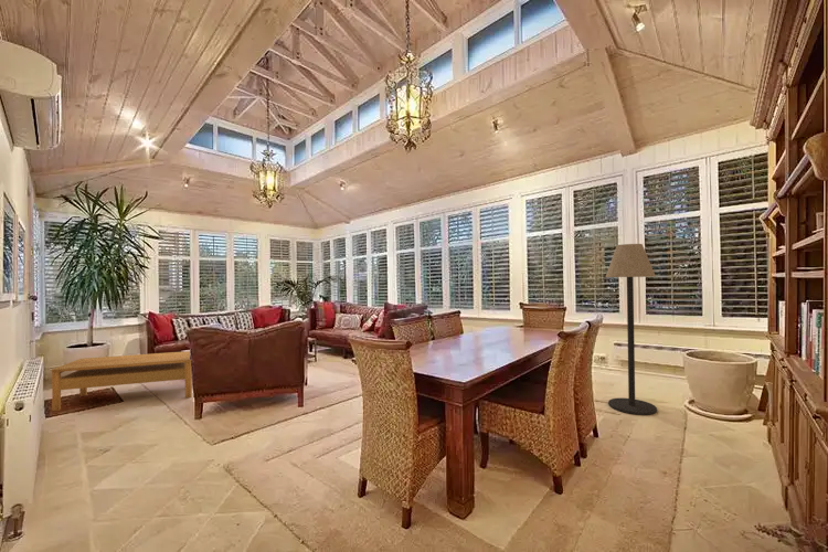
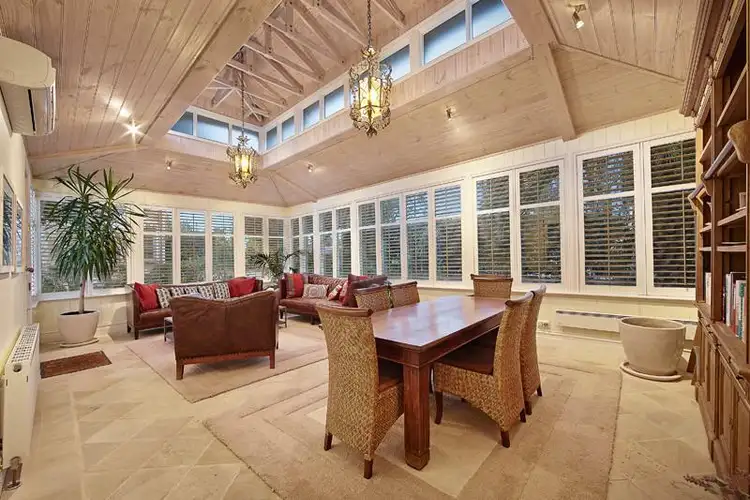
- floor lamp (630, 326)
- coffee table (135, 378)
